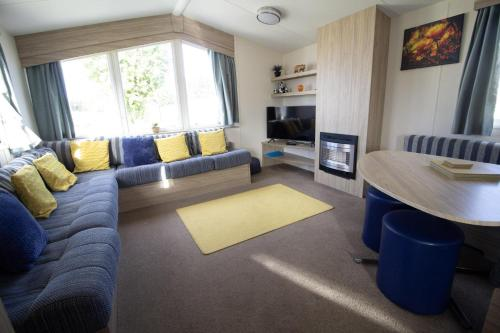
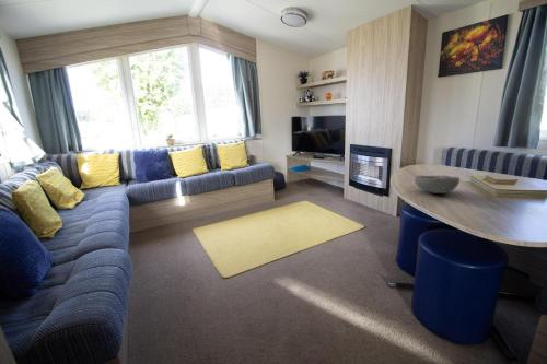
+ bowl (435, 184)
